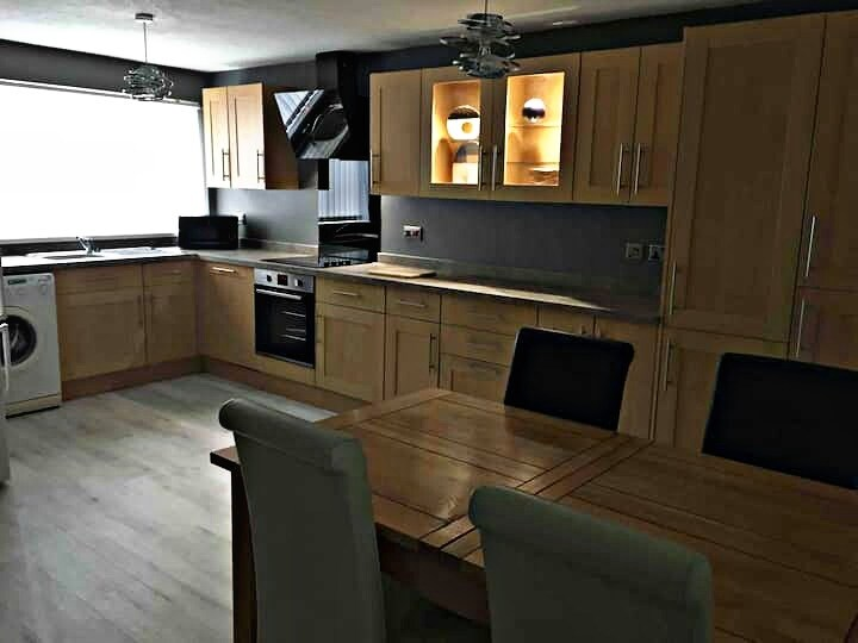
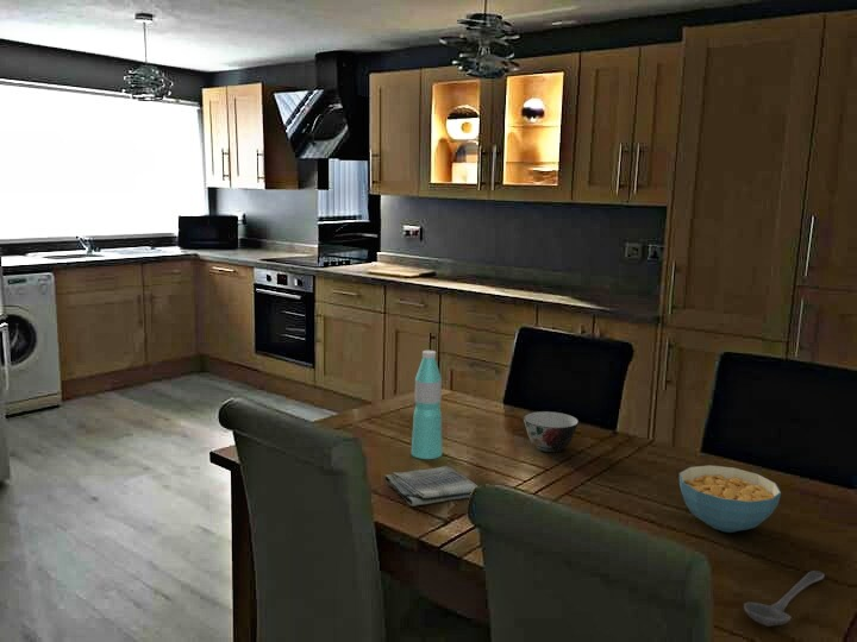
+ stirrer (789, 591)
+ soup bowl (550, 433)
+ cereal bowl (726, 504)
+ water bottle (427, 403)
+ dish towel (431, 483)
